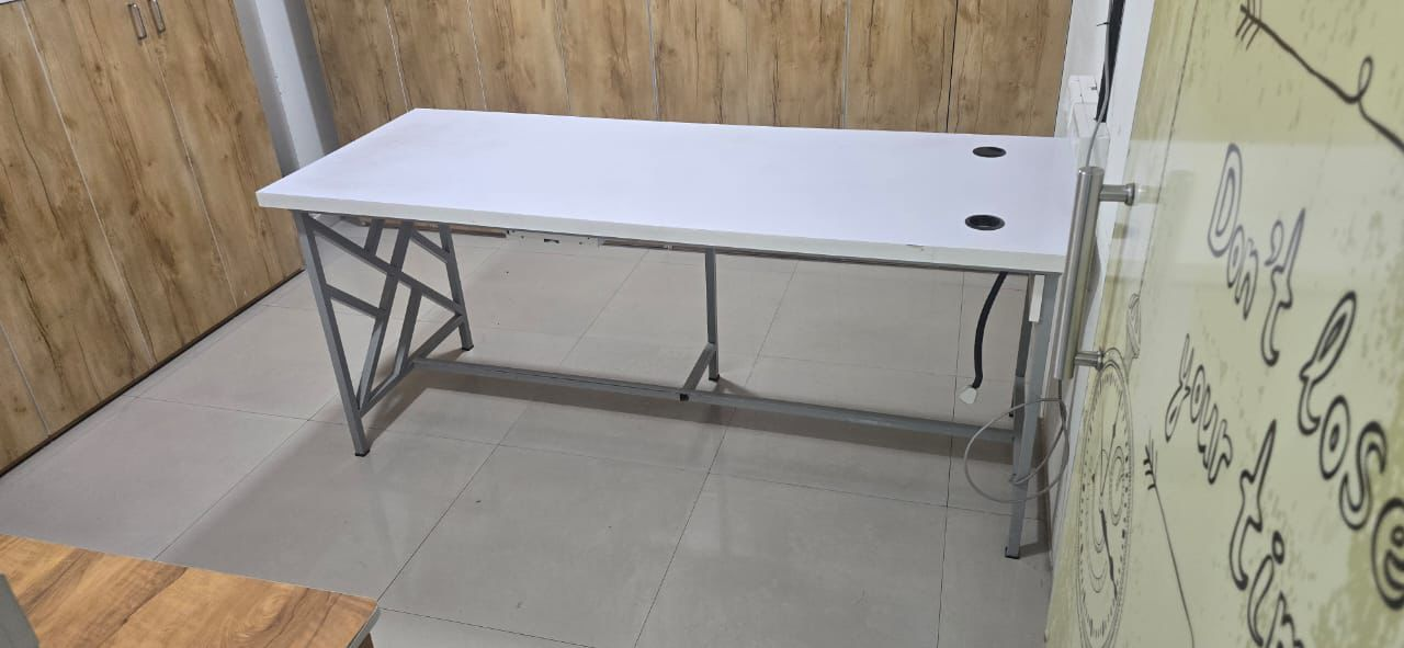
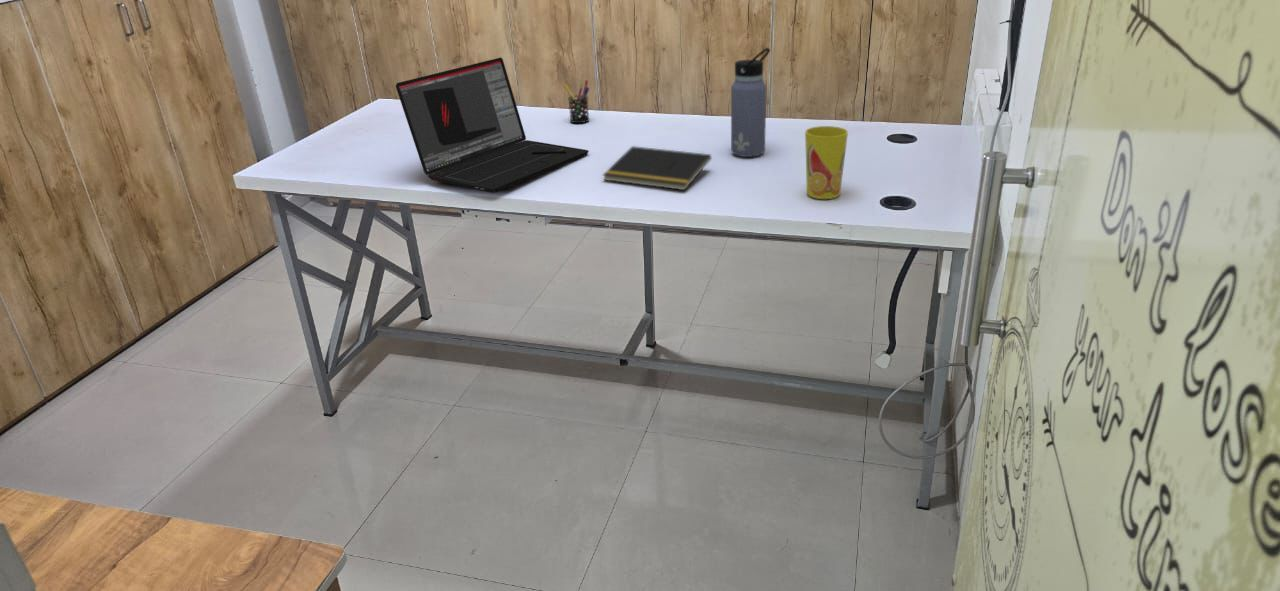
+ notepad (657, 167)
+ cup (824, 163)
+ pen holder (579, 100)
+ water bottle (750, 101)
+ laptop (496, 121)
